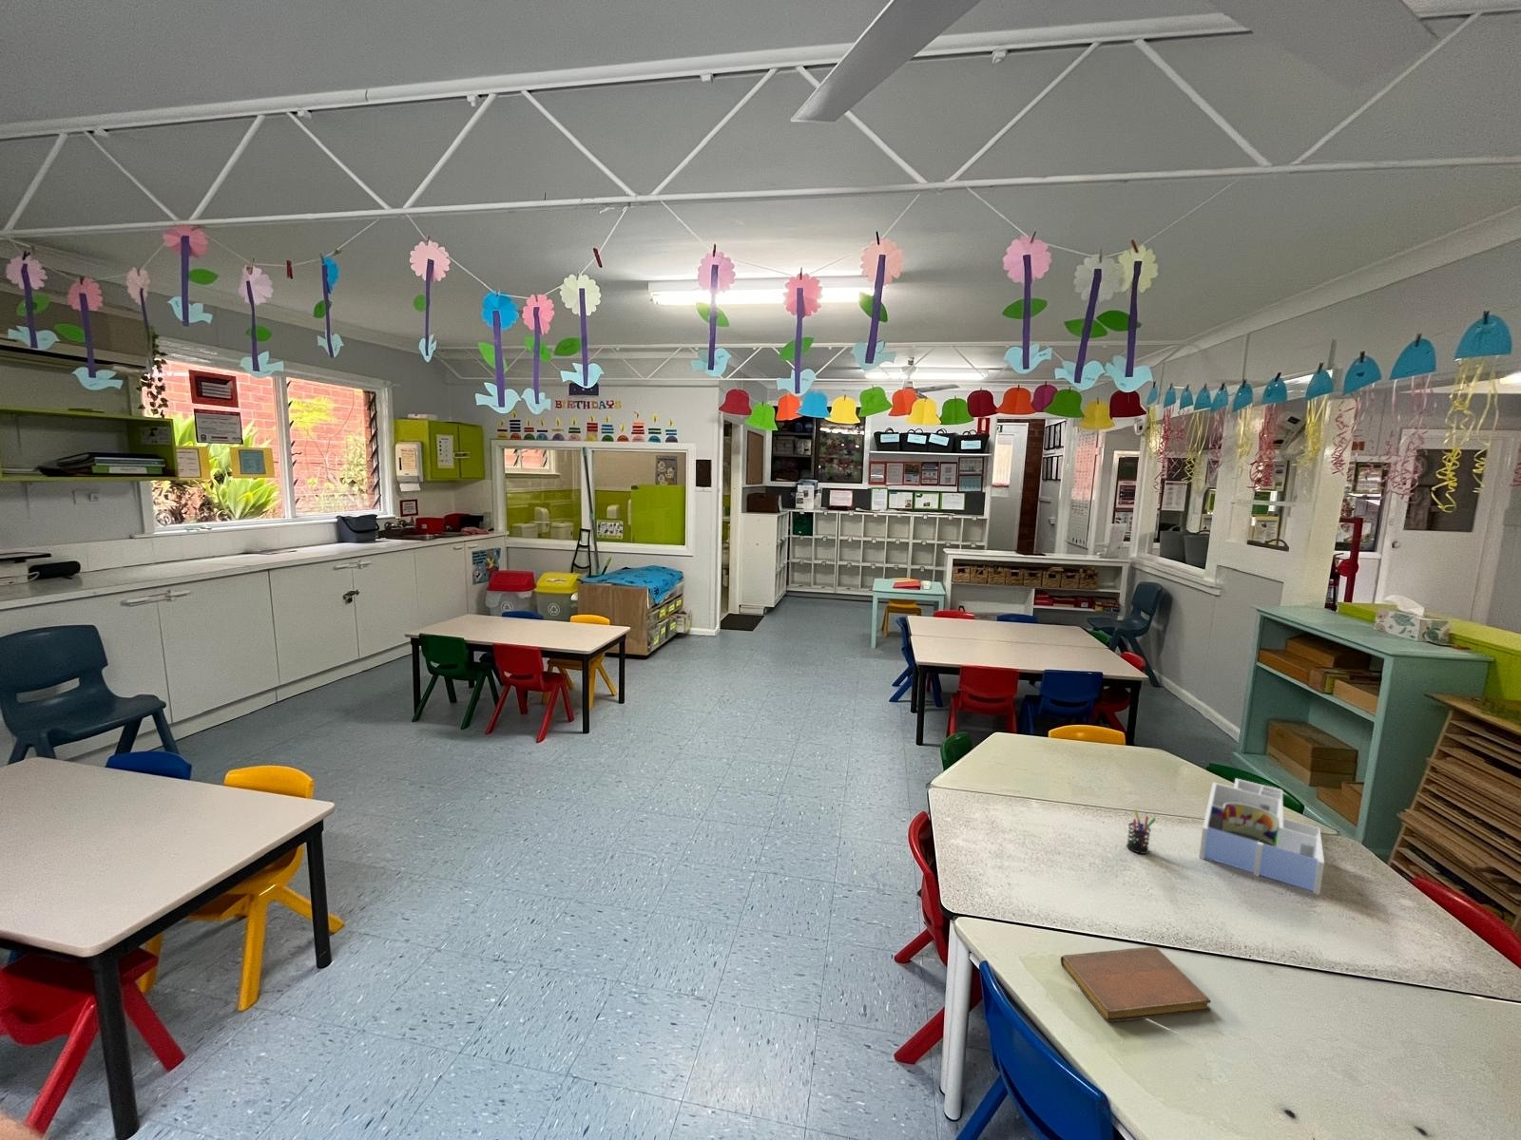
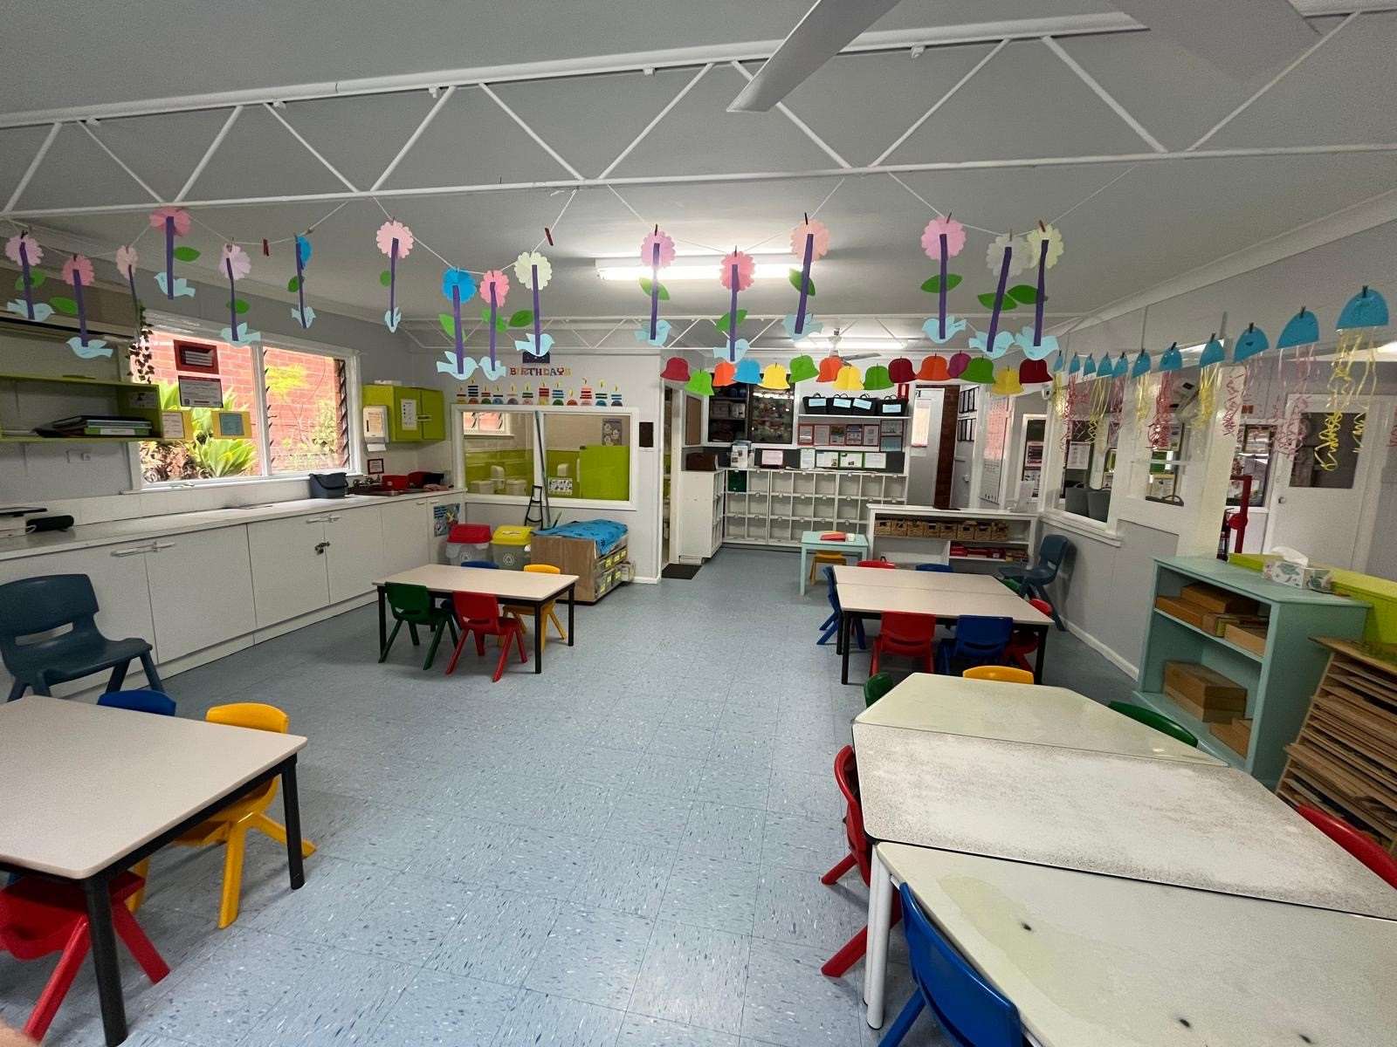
- pen holder (1141, 830)
- desk organizer (1260, 826)
- notebook (1132, 981)
